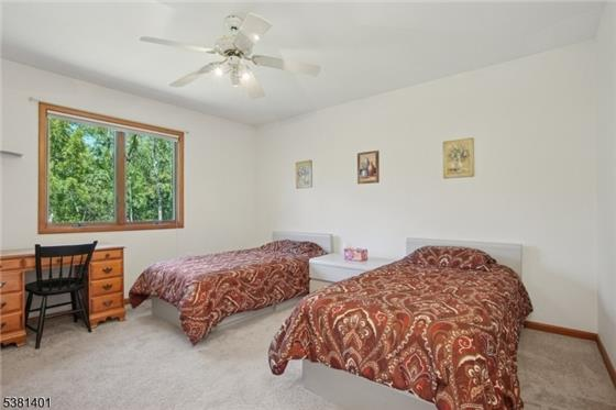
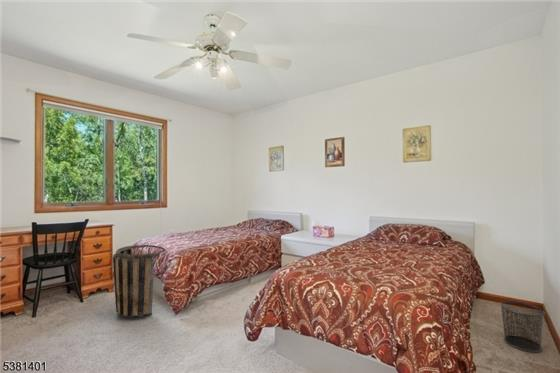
+ waste bin (522, 326)
+ basket (137, 278)
